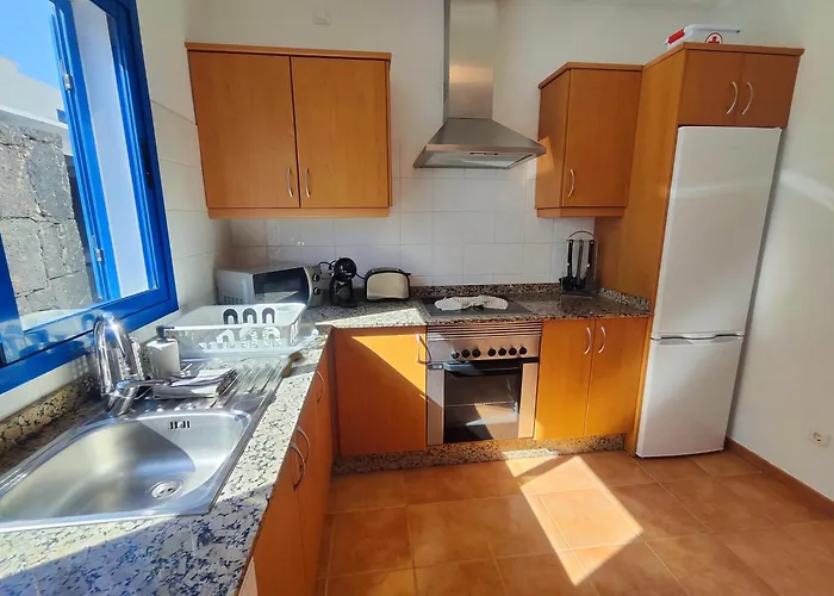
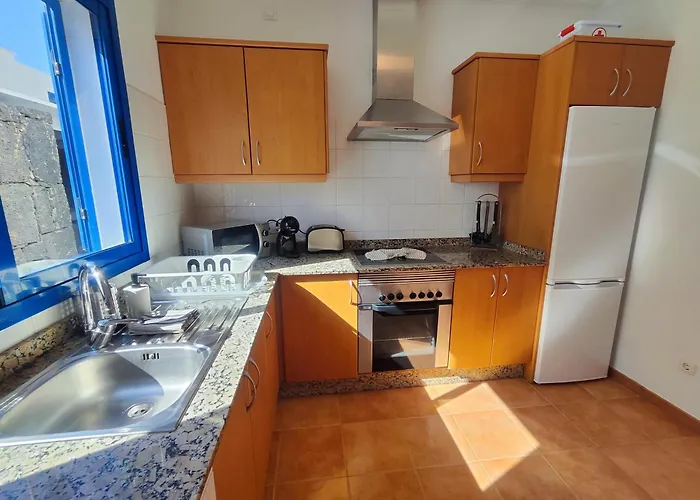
- spoon (291, 362)
